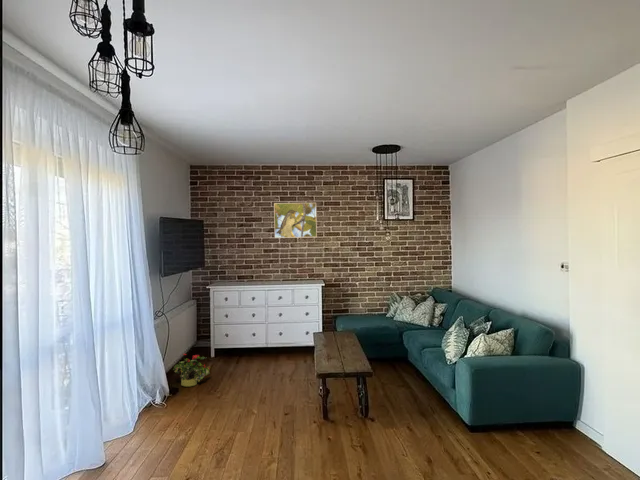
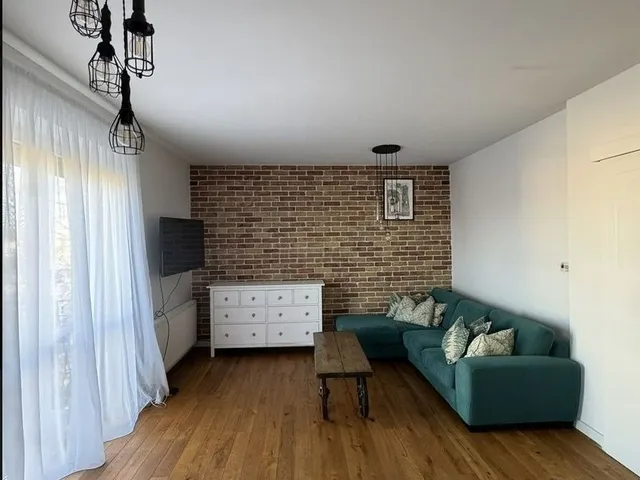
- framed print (295, 220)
- potted plant (191, 368)
